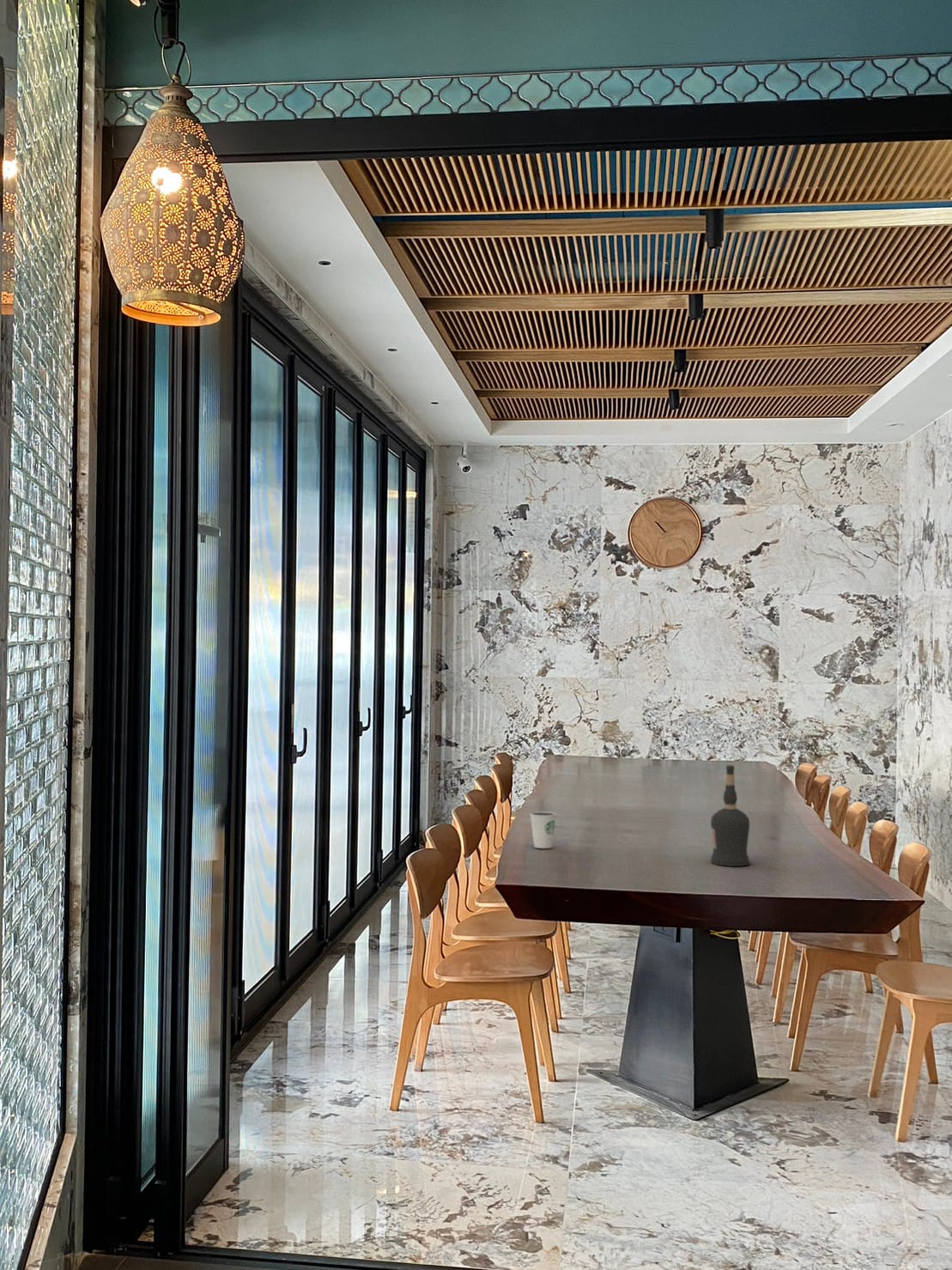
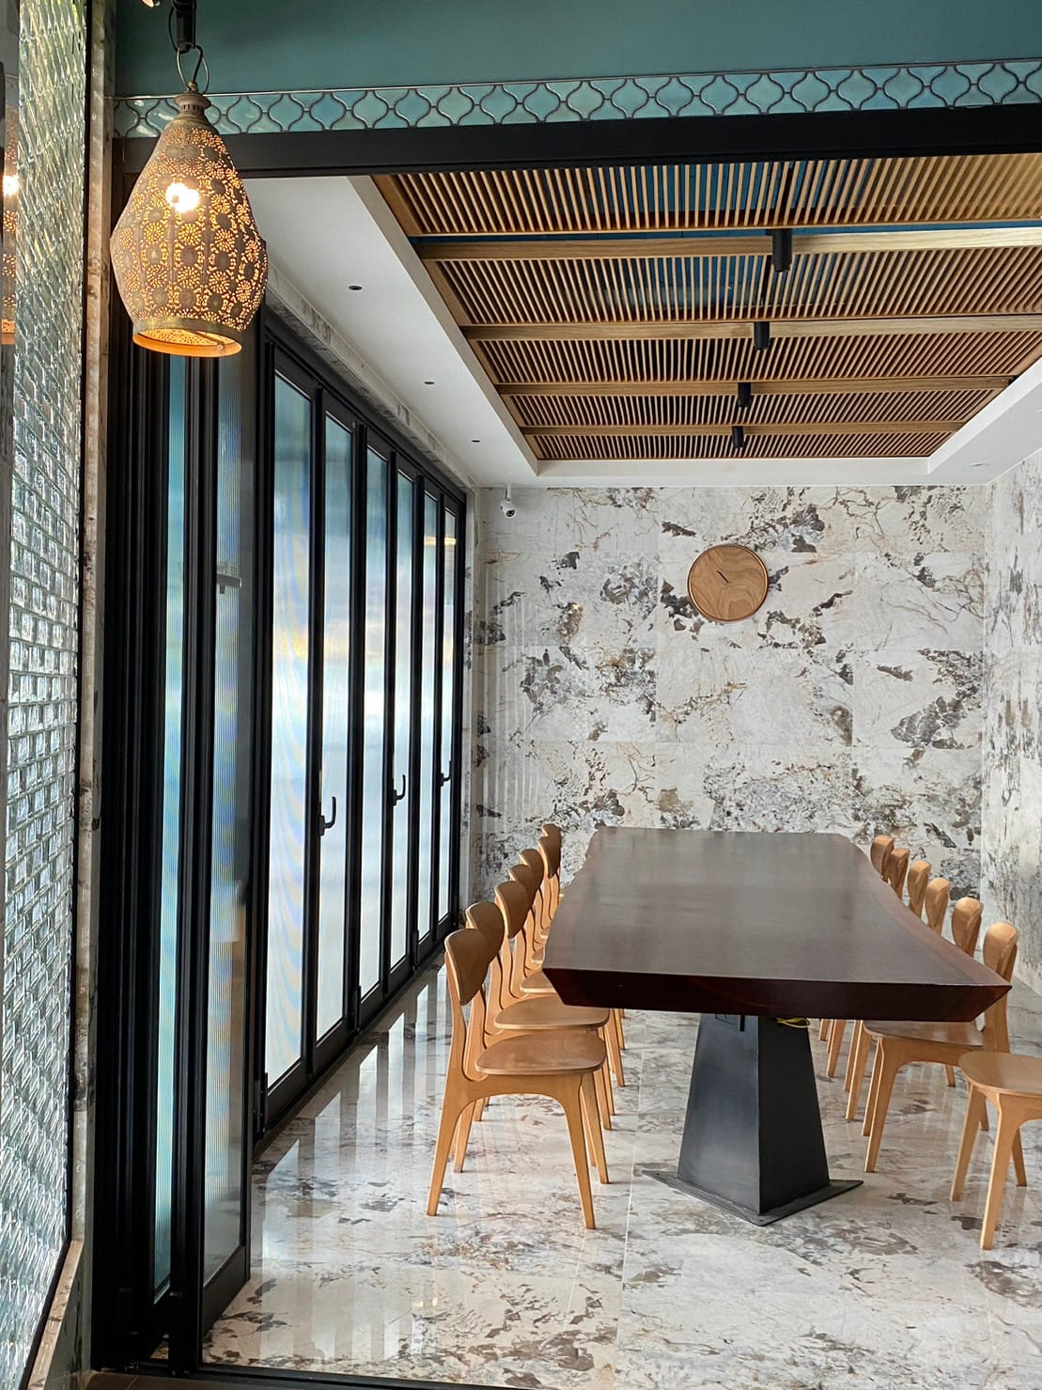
- liquor bottle (730, 813)
- dixie cup (543, 830)
